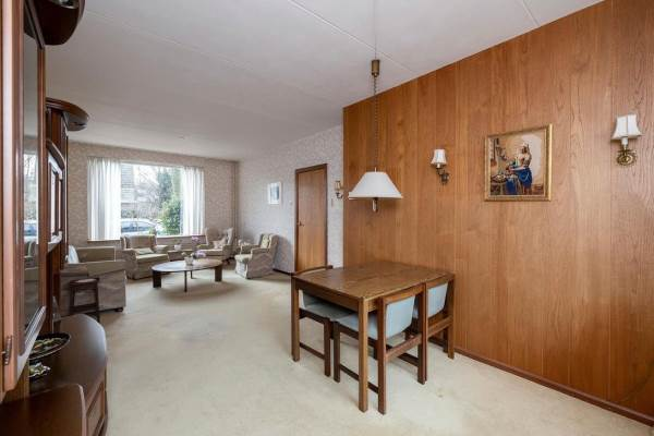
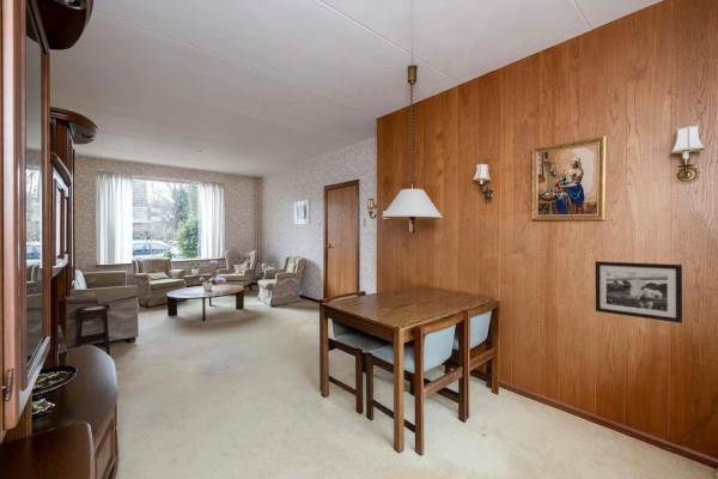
+ picture frame (635, 289)
